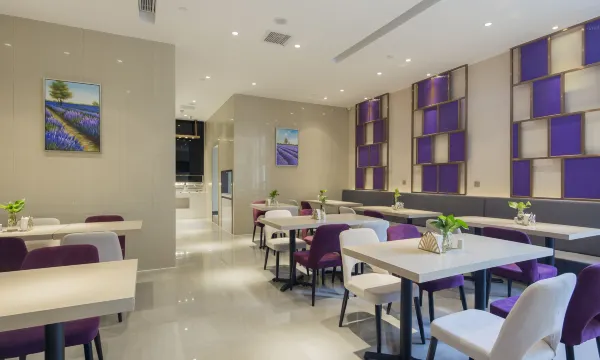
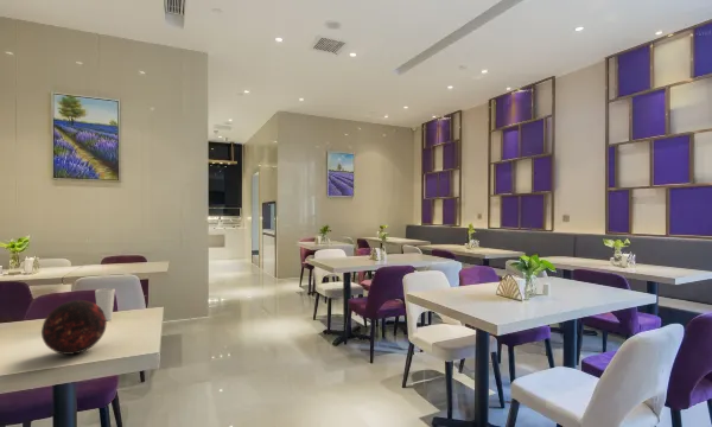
+ cup (104, 304)
+ decorative orb (75, 326)
